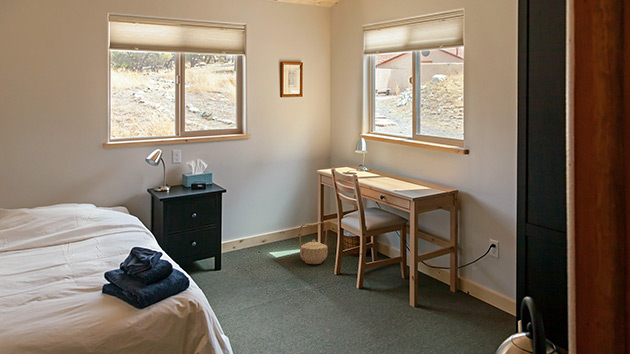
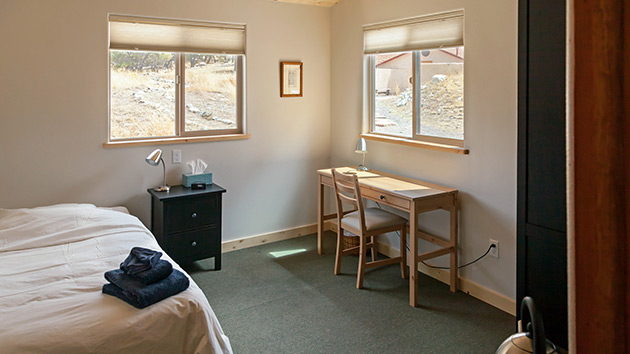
- basket (313, 242)
